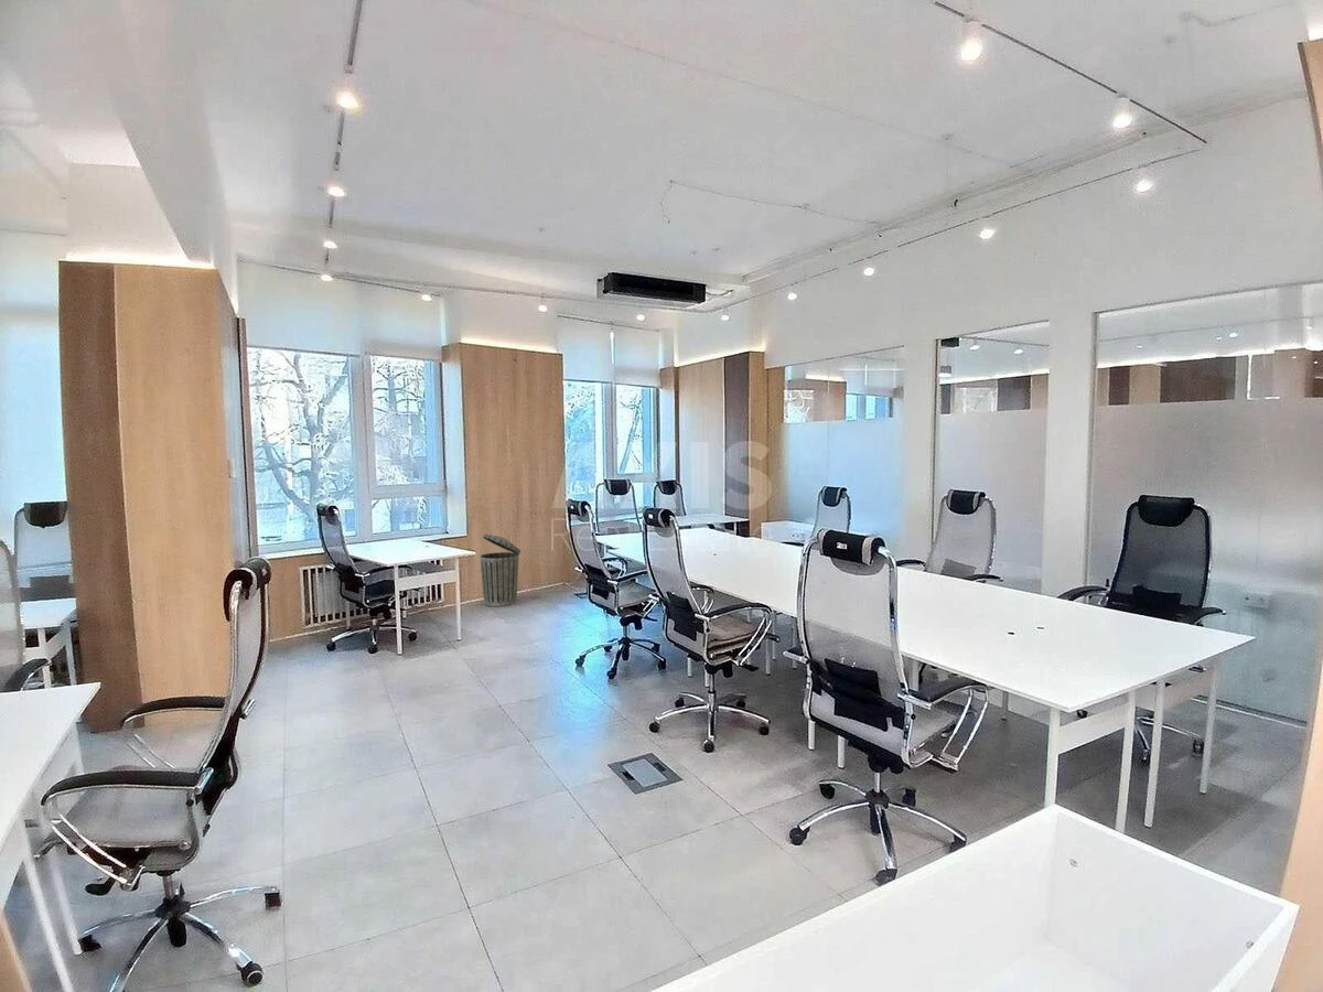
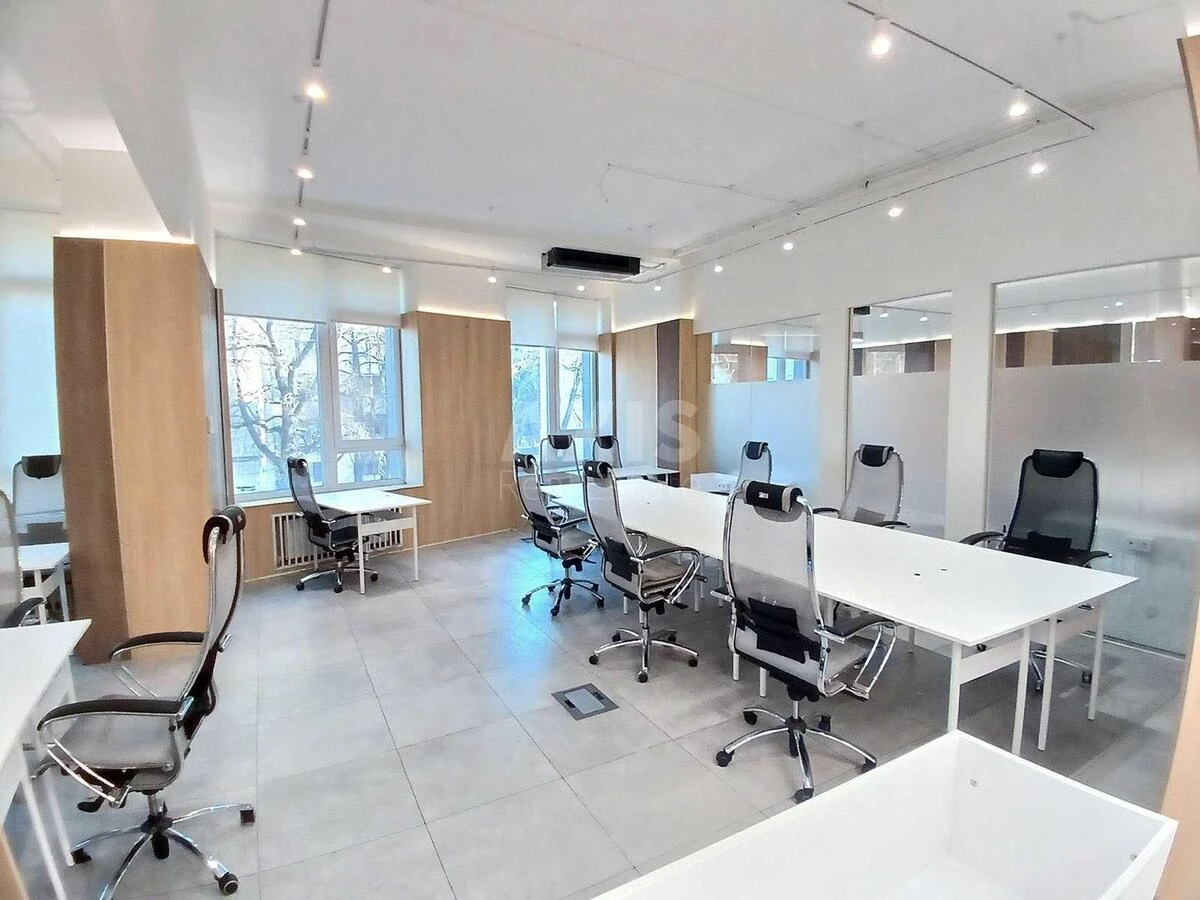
- trash can (501, 567)
